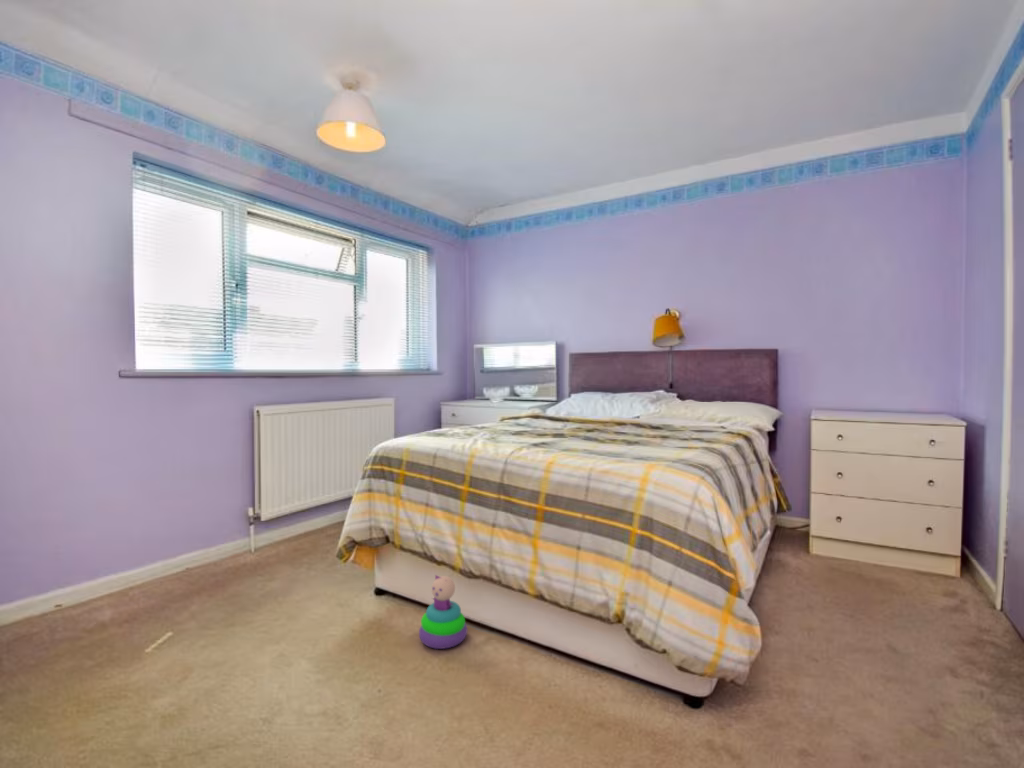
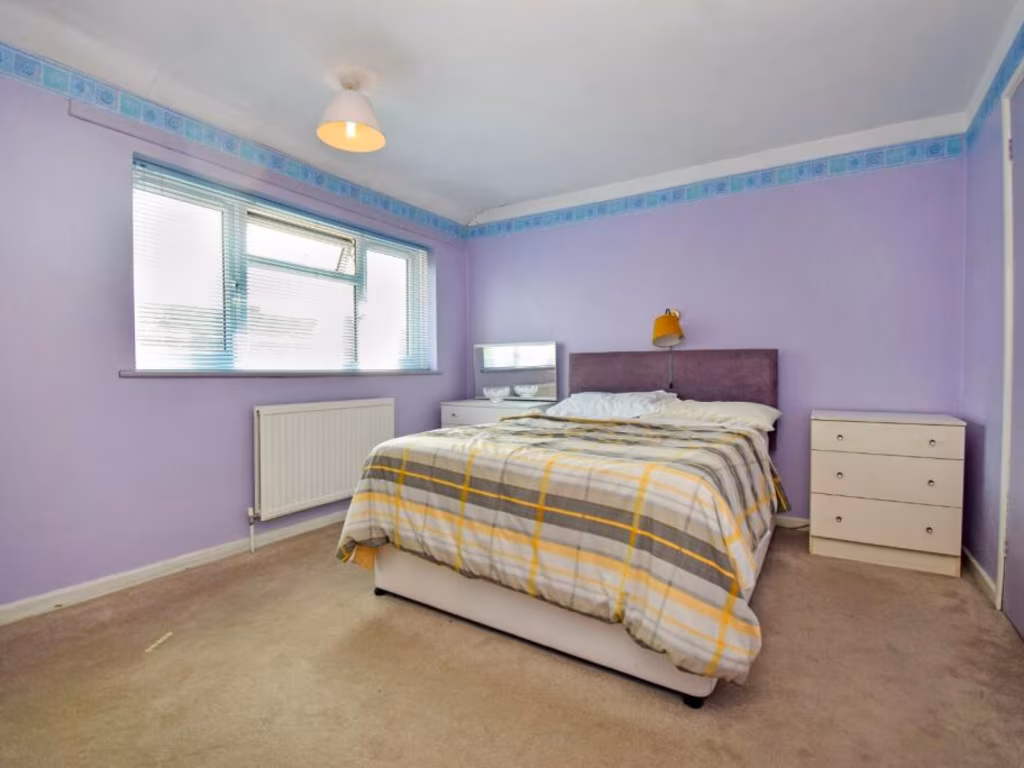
- stacking toy (443, 606)
